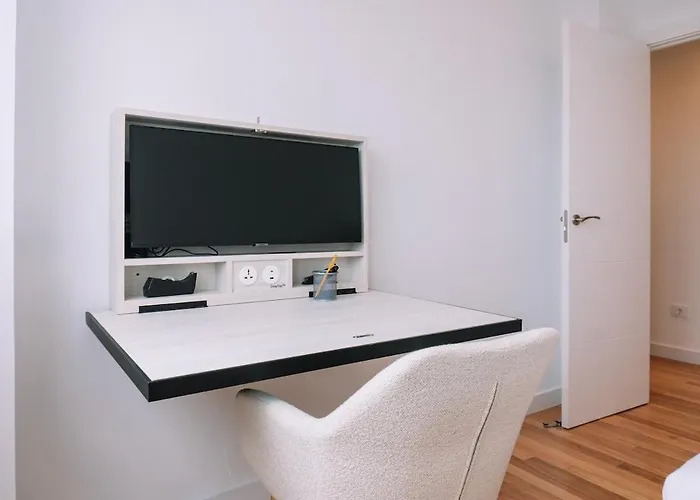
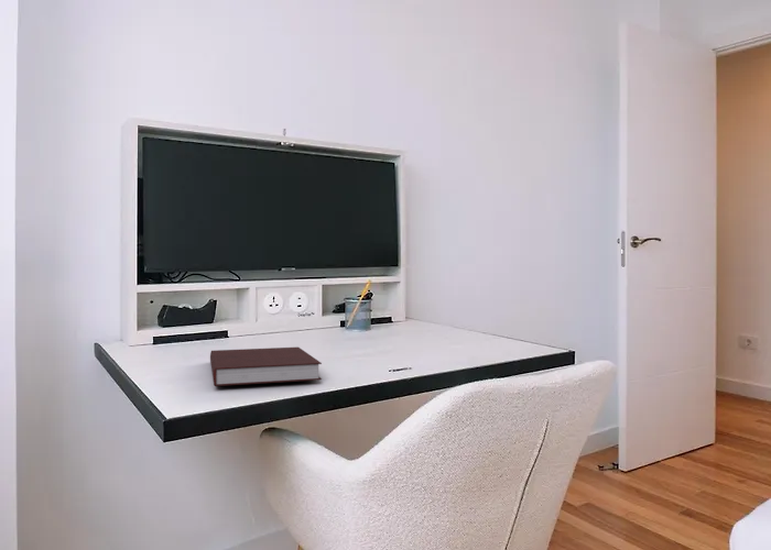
+ notebook (261, 363)
